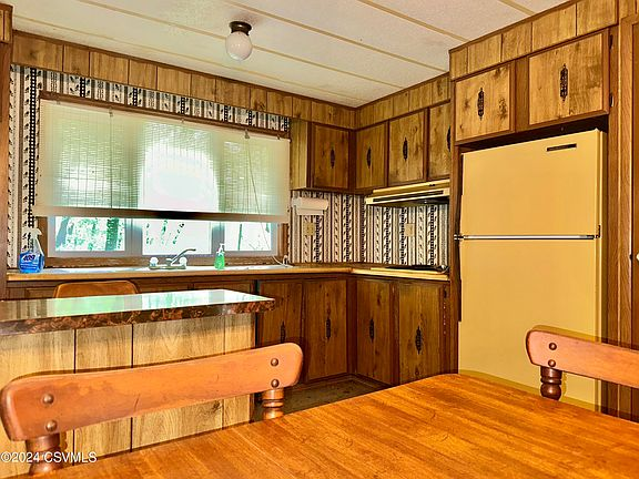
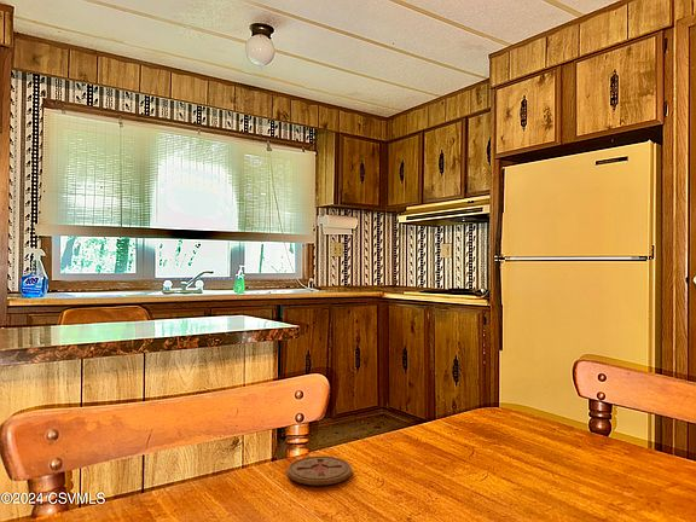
+ coaster (319, 469)
